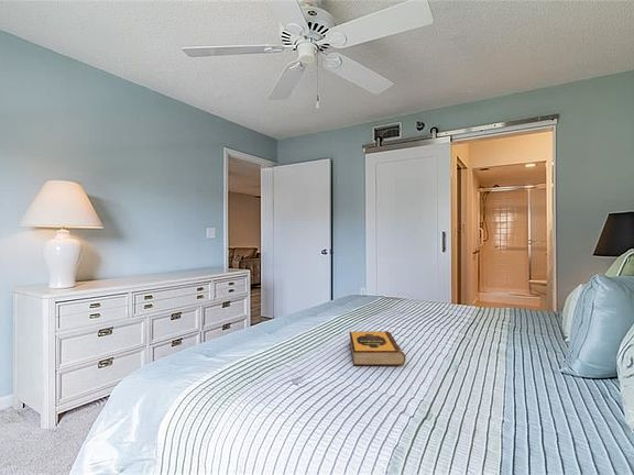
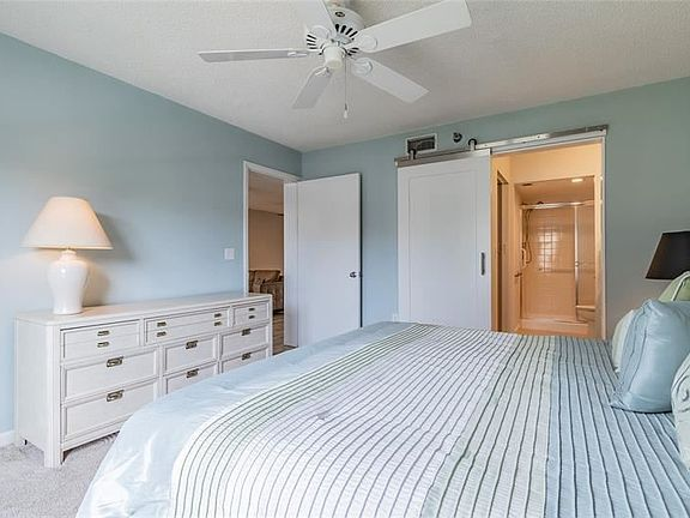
- hardback book (374, 346)
